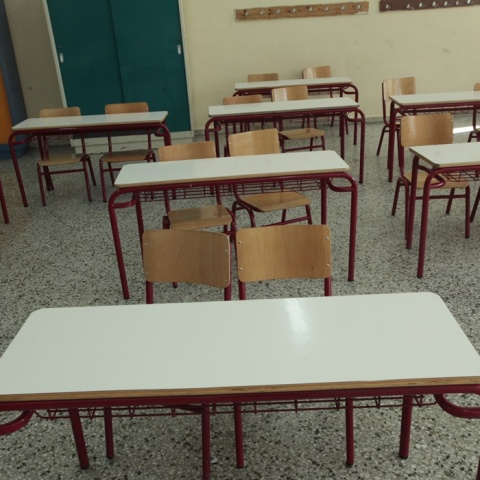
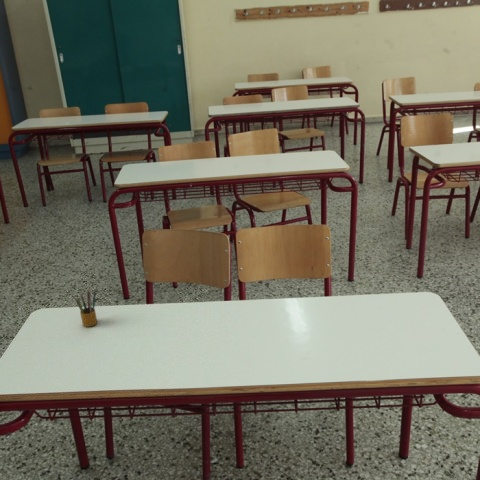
+ pencil box (87, 307)
